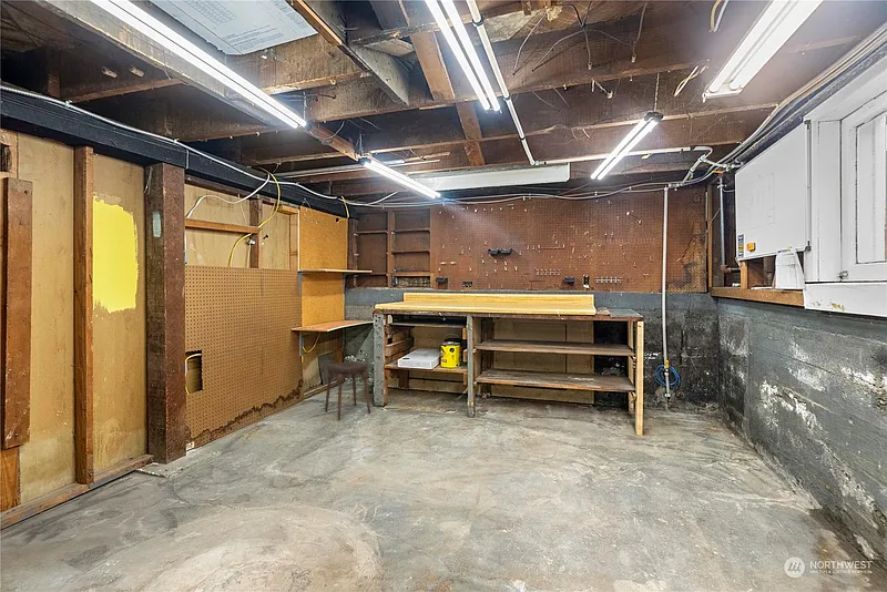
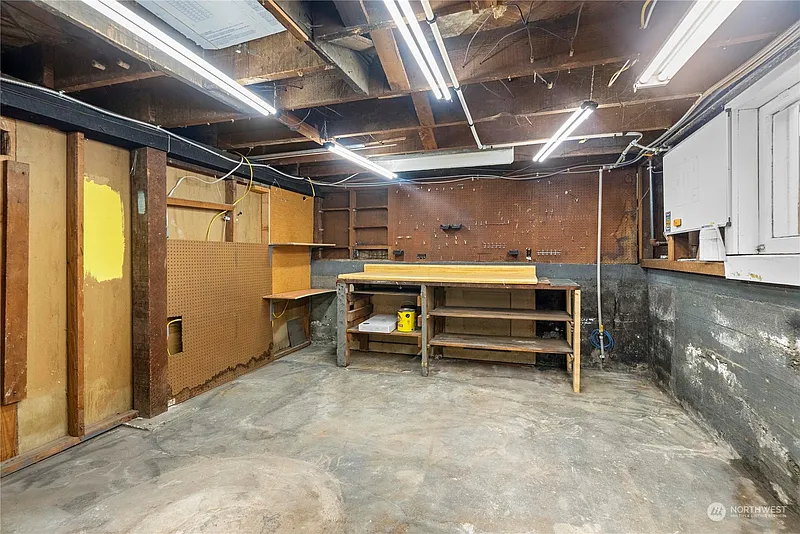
- stool (353, 388)
